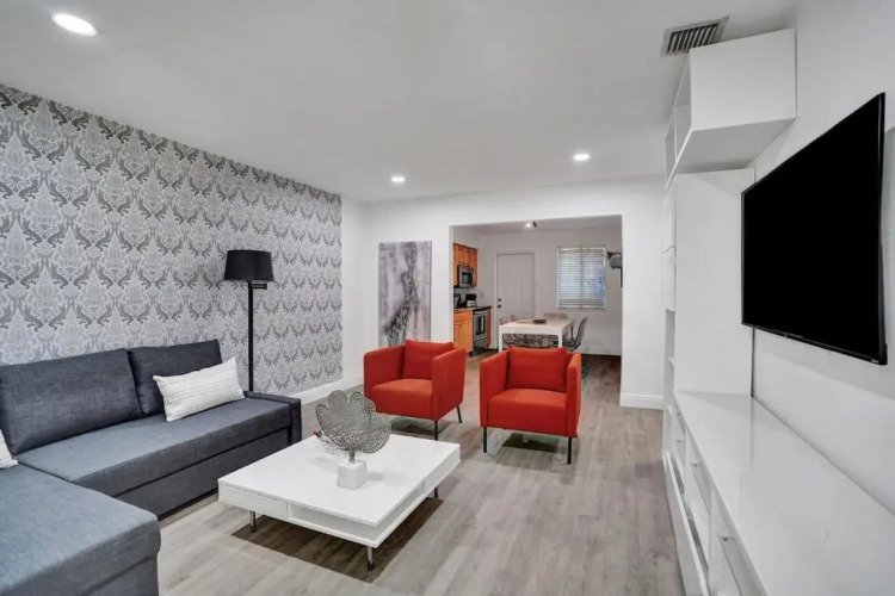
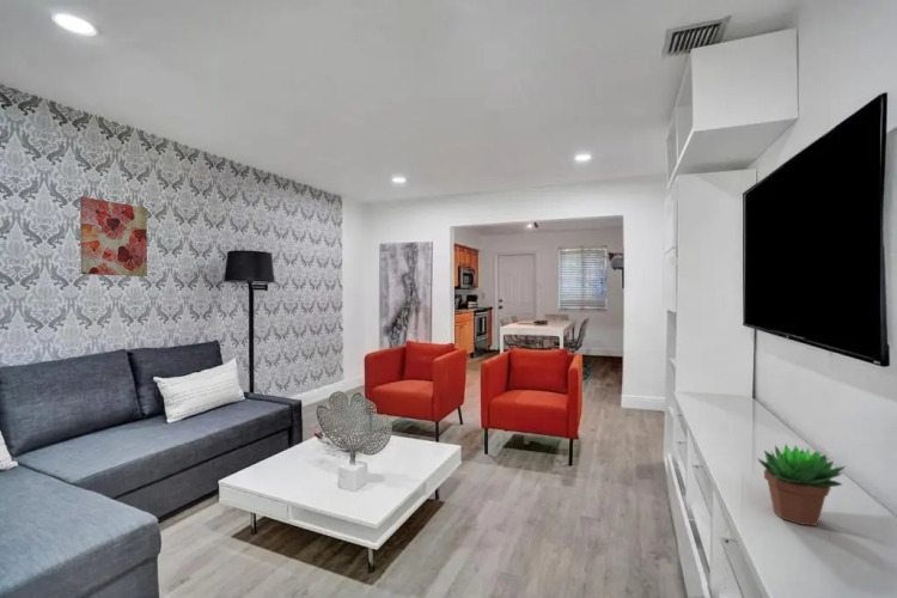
+ wall art (115, 238)
+ succulent plant (799, 482)
